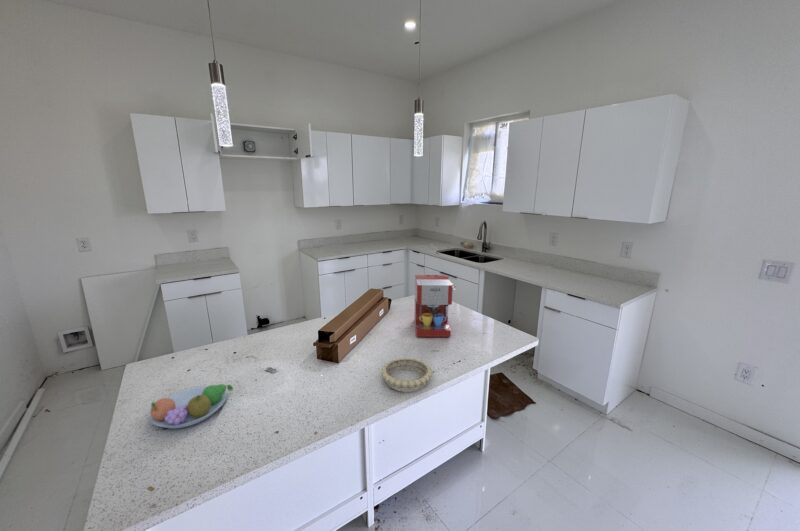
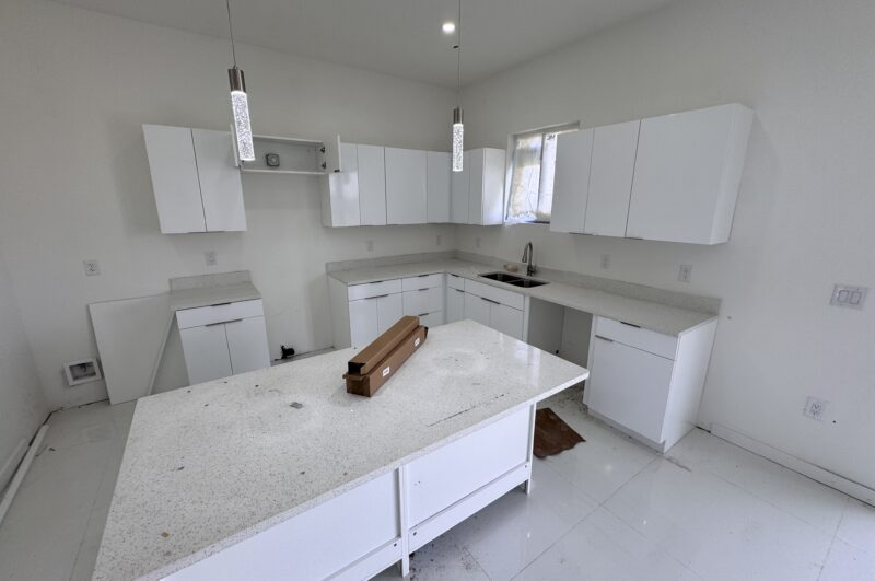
- fruit bowl (191, 398)
- coffee maker (432, 303)
- decorative bowl (406, 369)
